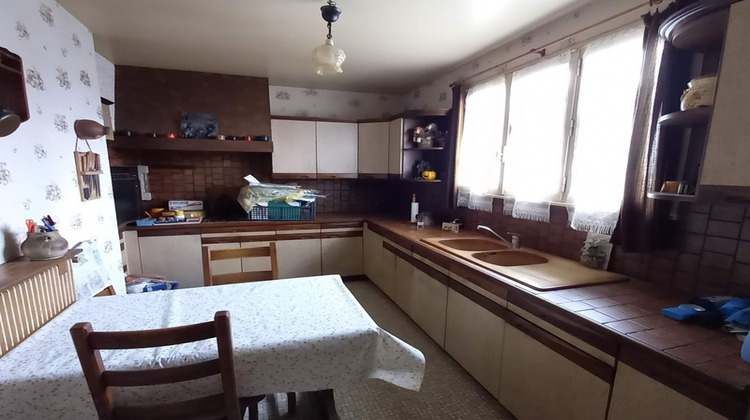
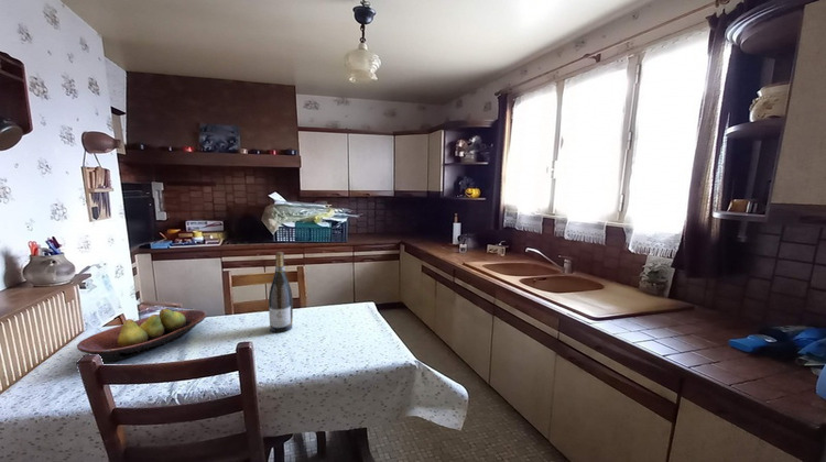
+ wine bottle (280, 290)
+ fruit bowl (149, 329)
